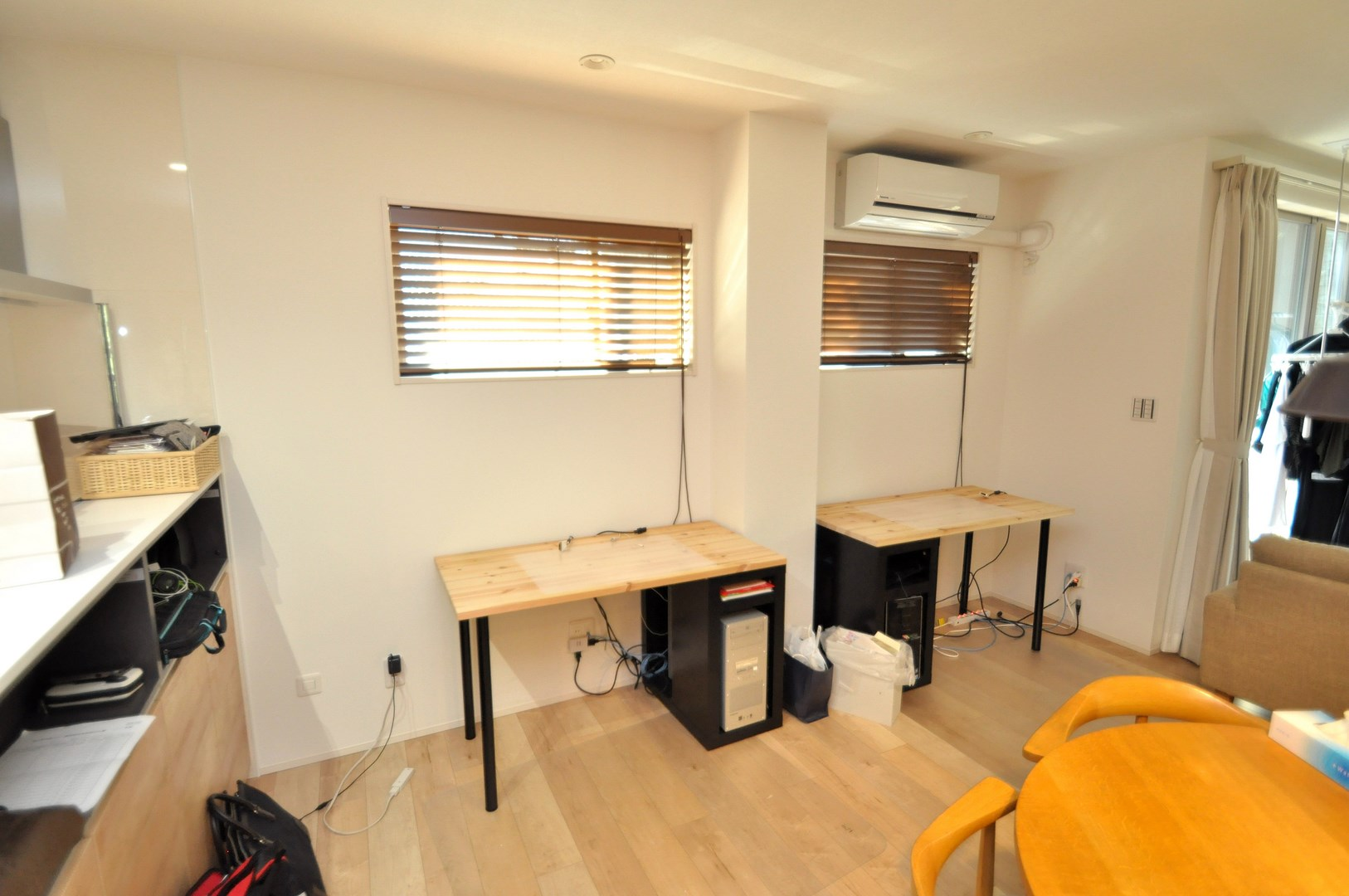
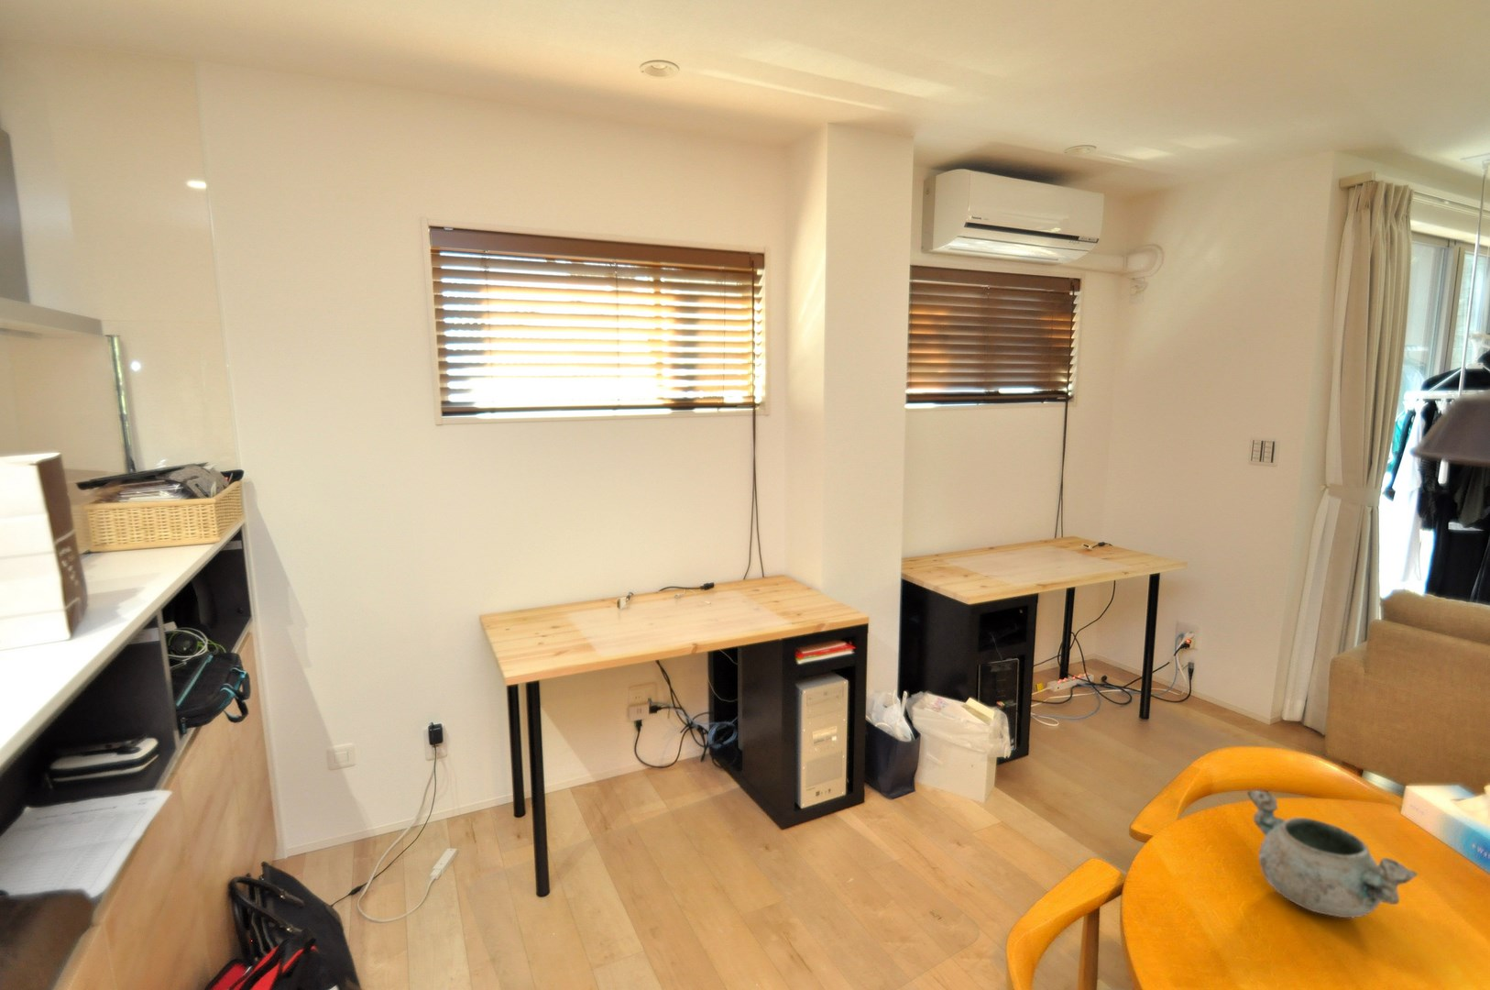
+ decorative bowl (1323, 862)
